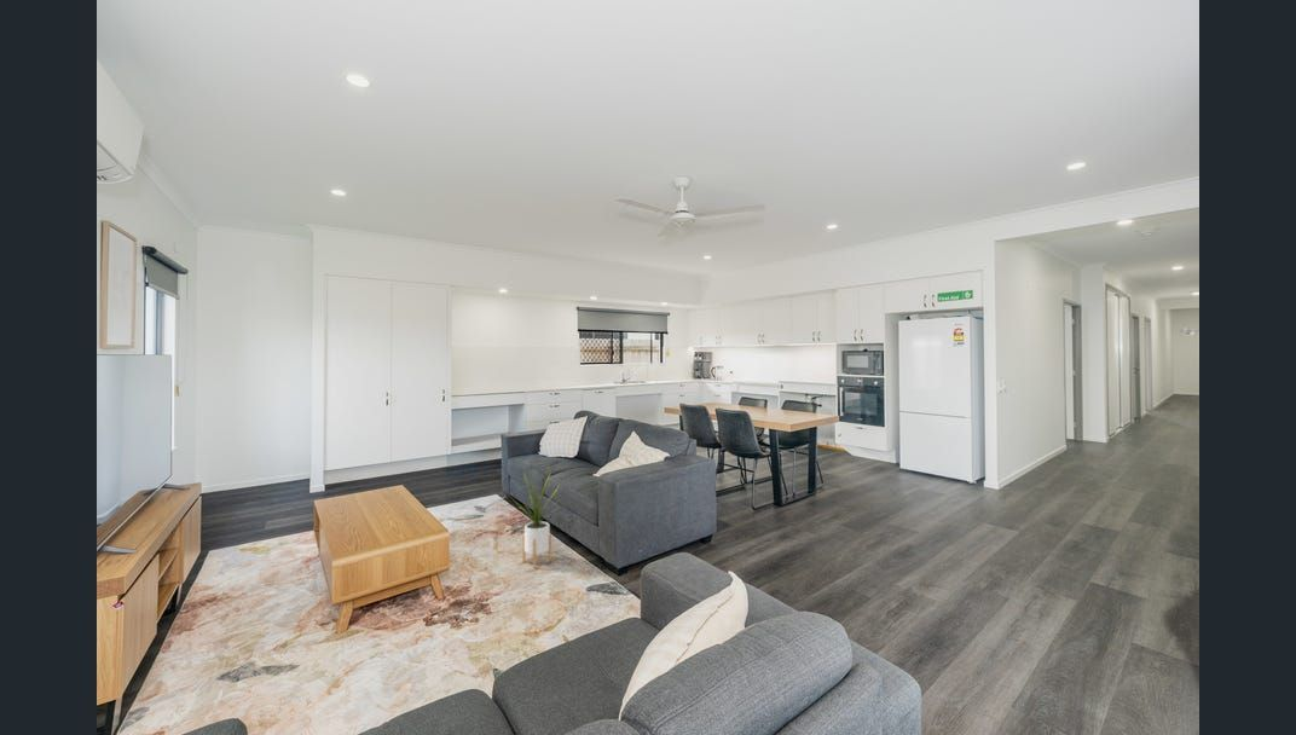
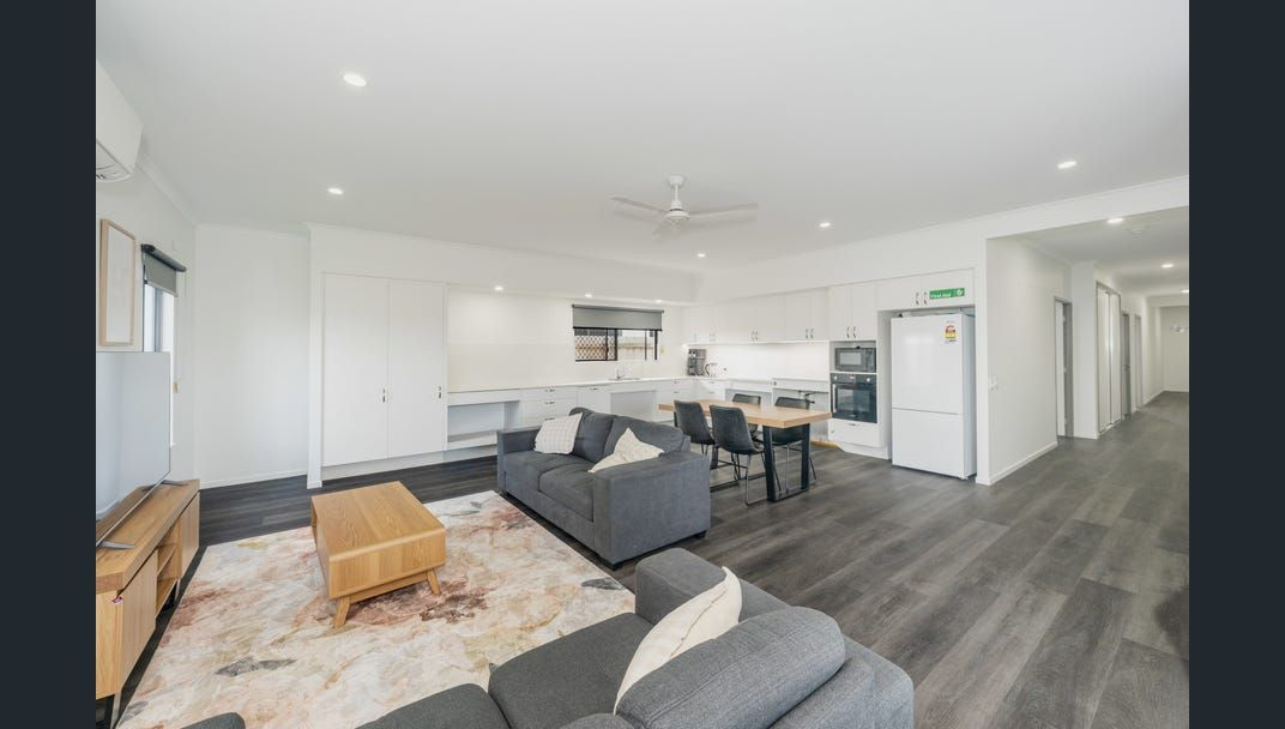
- house plant (536, 514)
